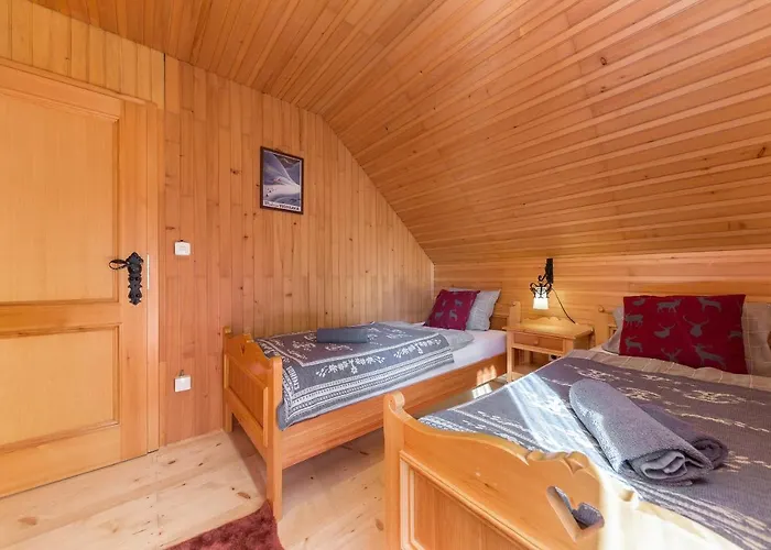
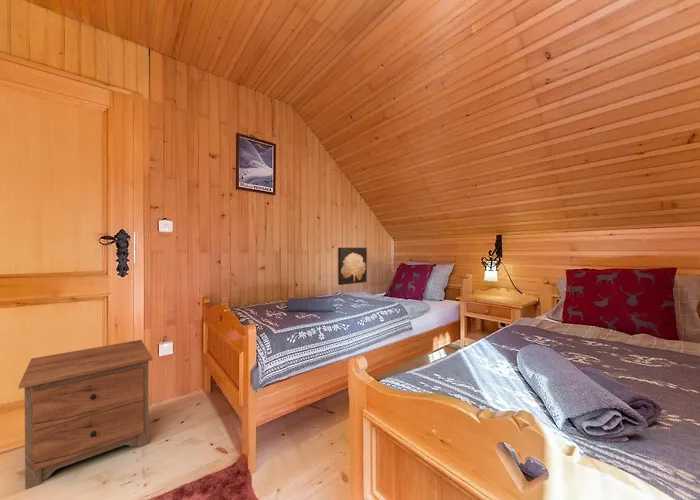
+ nightstand (92, 402)
+ wall art (352, 265)
